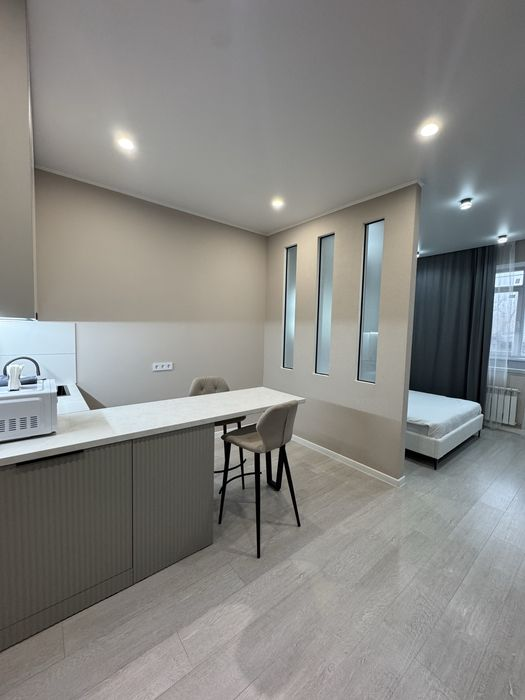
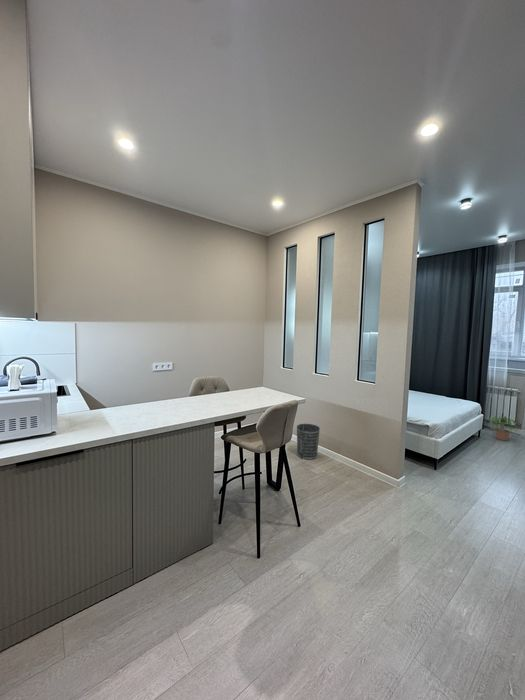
+ potted plant (504, 429)
+ wastebasket (307, 441)
